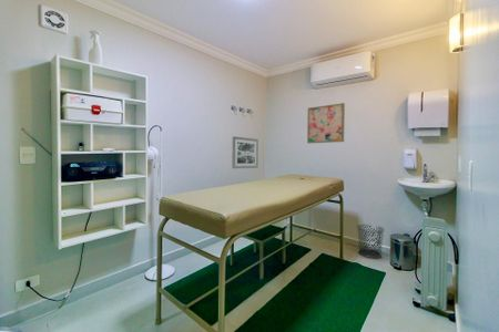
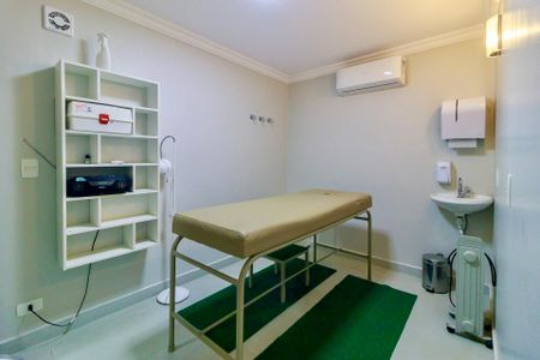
- wall art (245, 153)
- wall art (325, 124)
- waste bin (369, 239)
